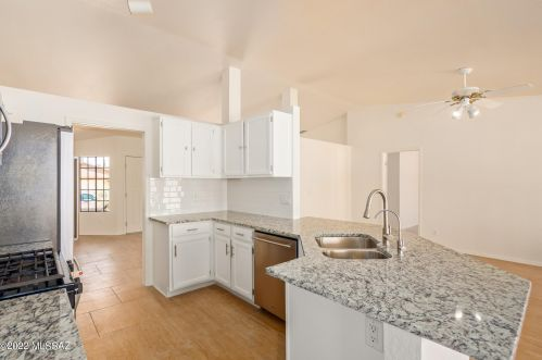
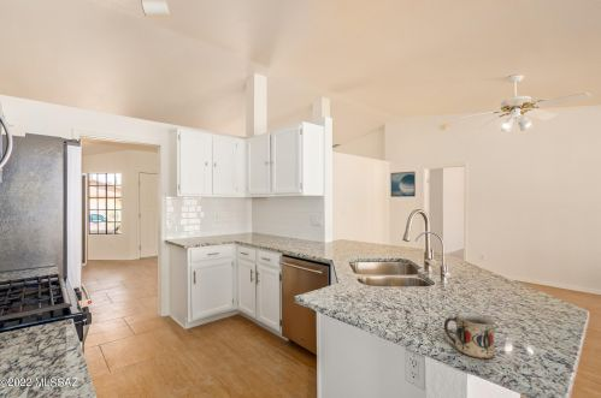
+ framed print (402, 184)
+ mug (471, 333)
